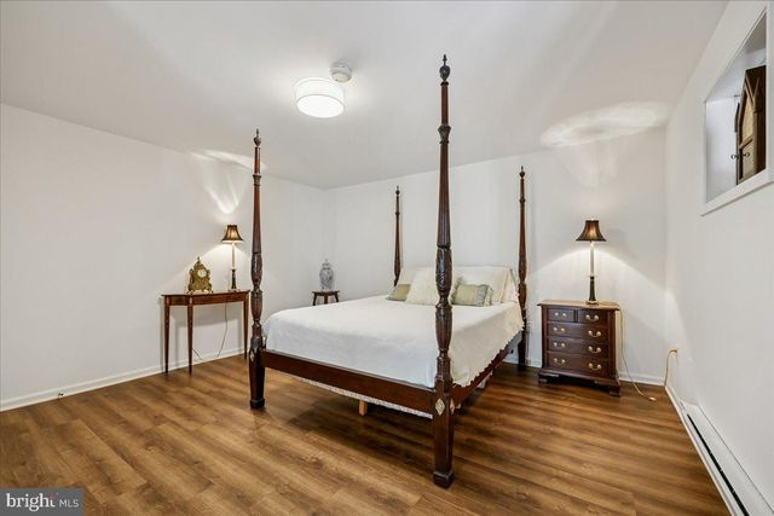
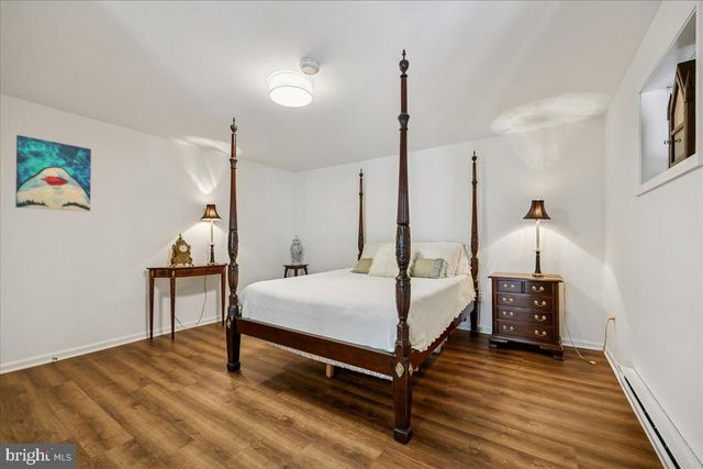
+ wall art (56, 176)
